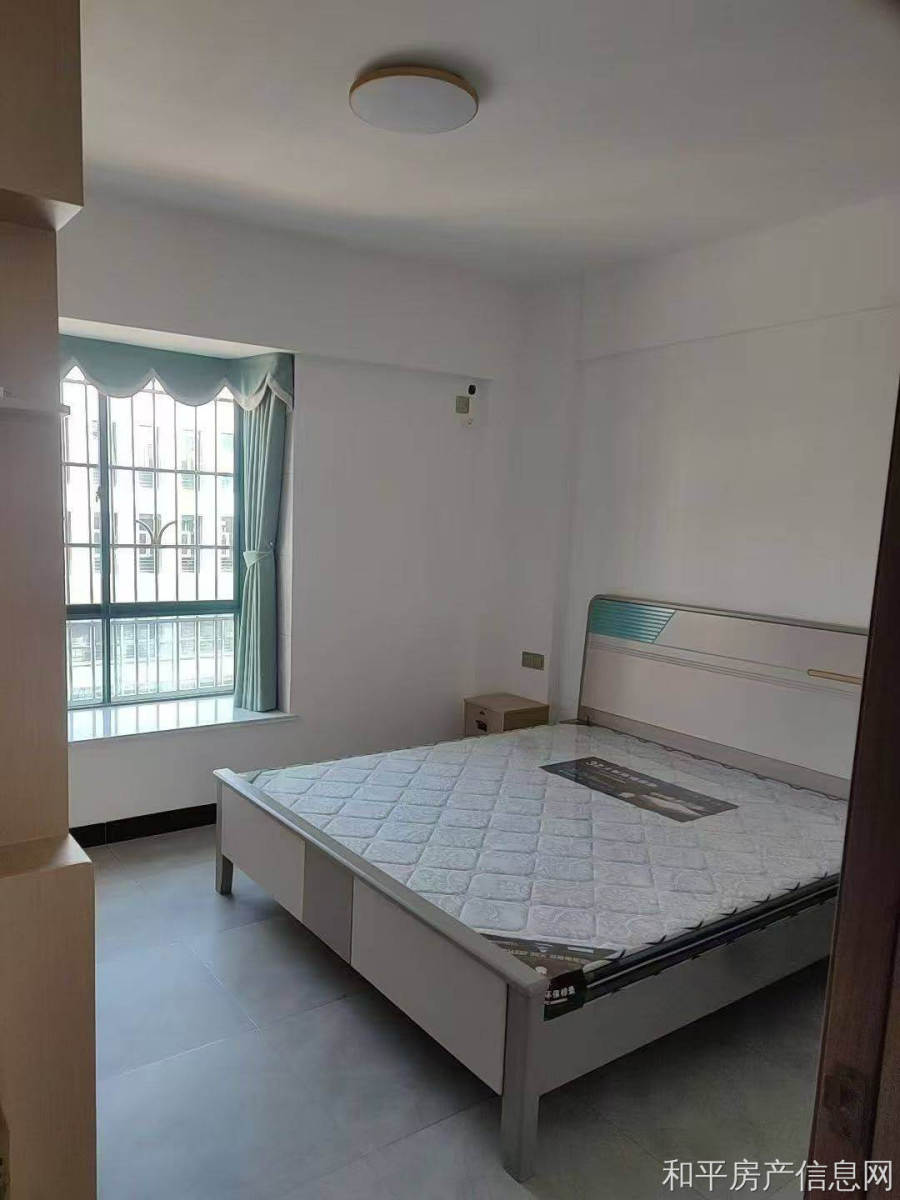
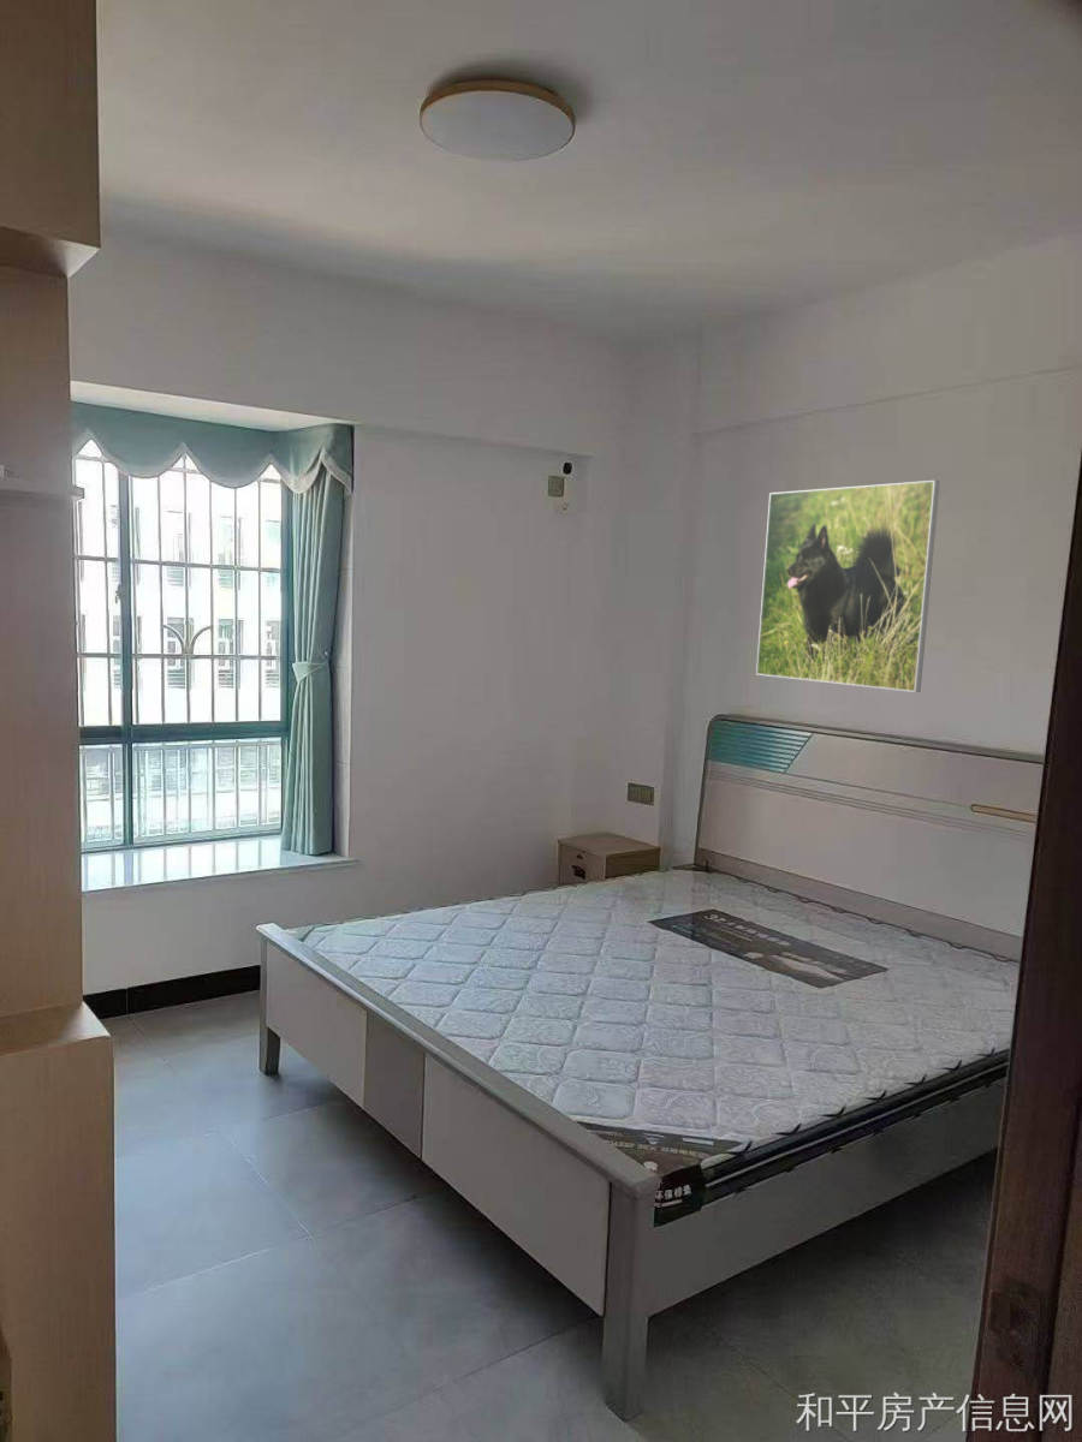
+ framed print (839, 585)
